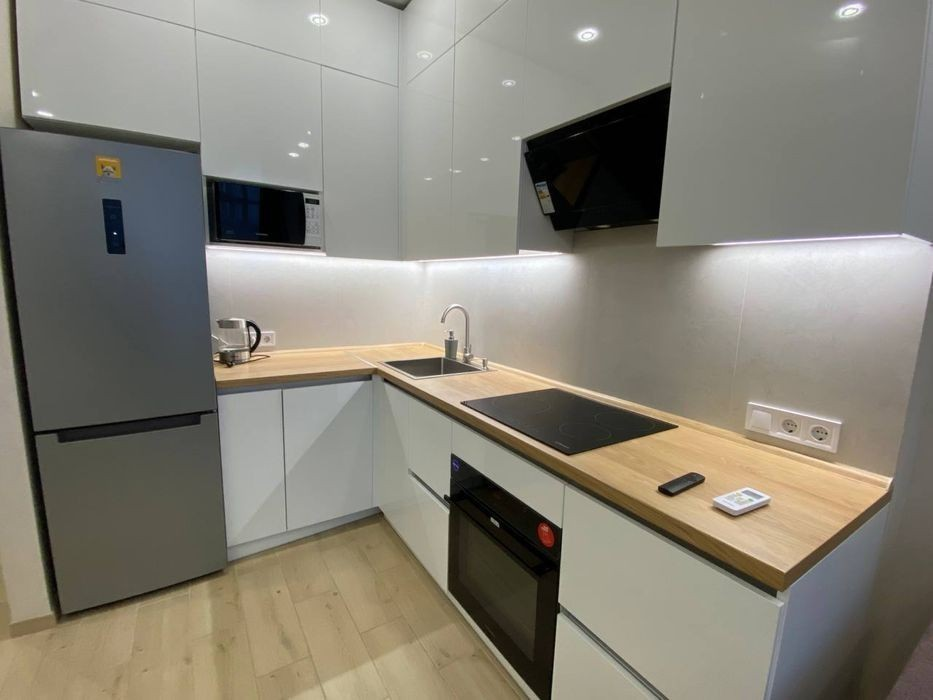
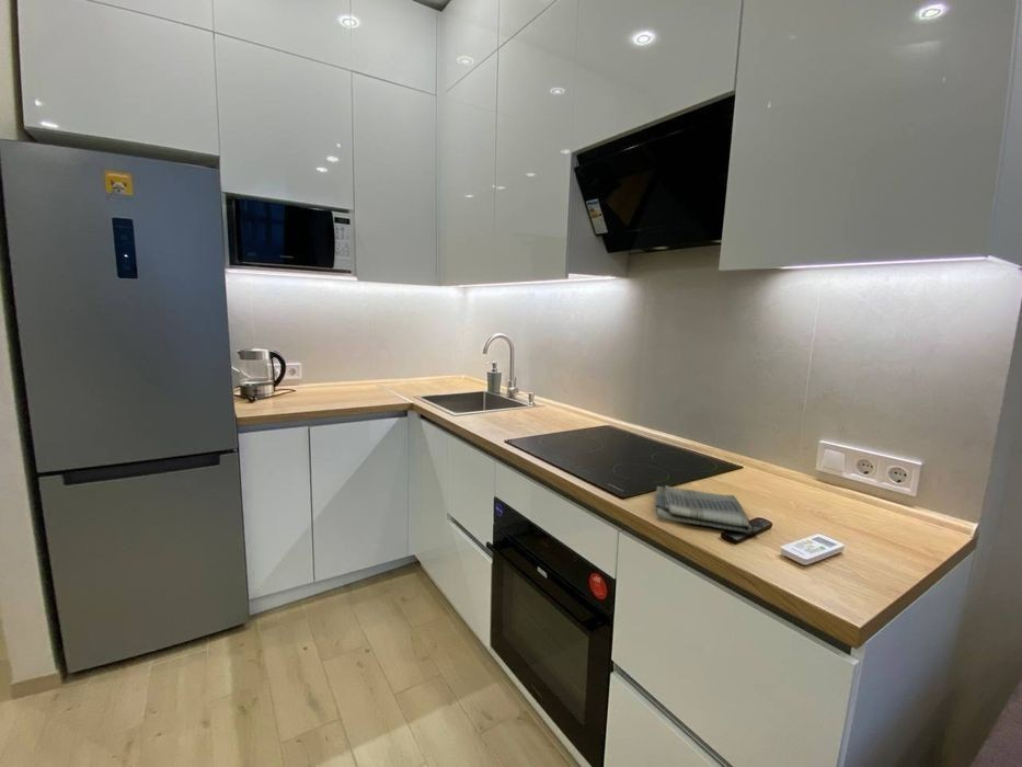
+ dish towel (698, 504)
